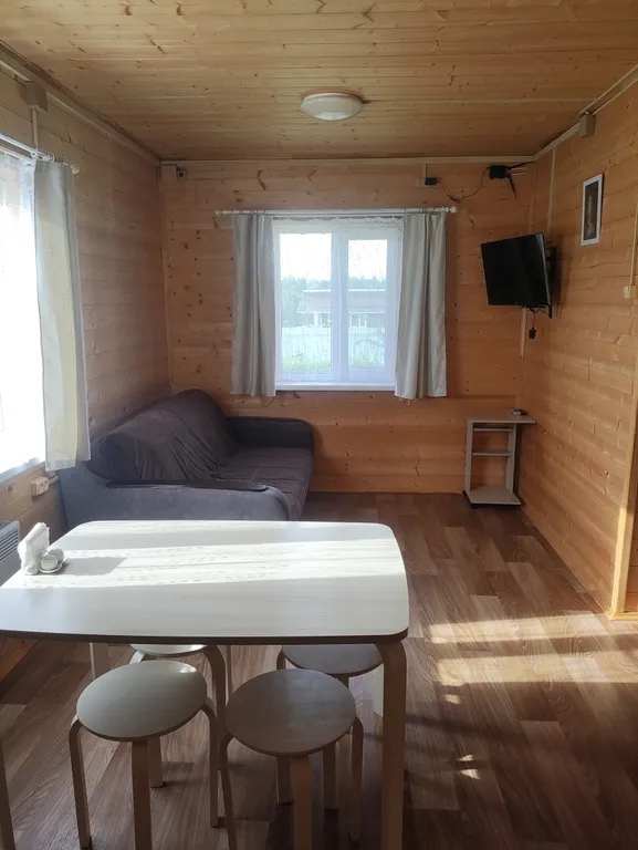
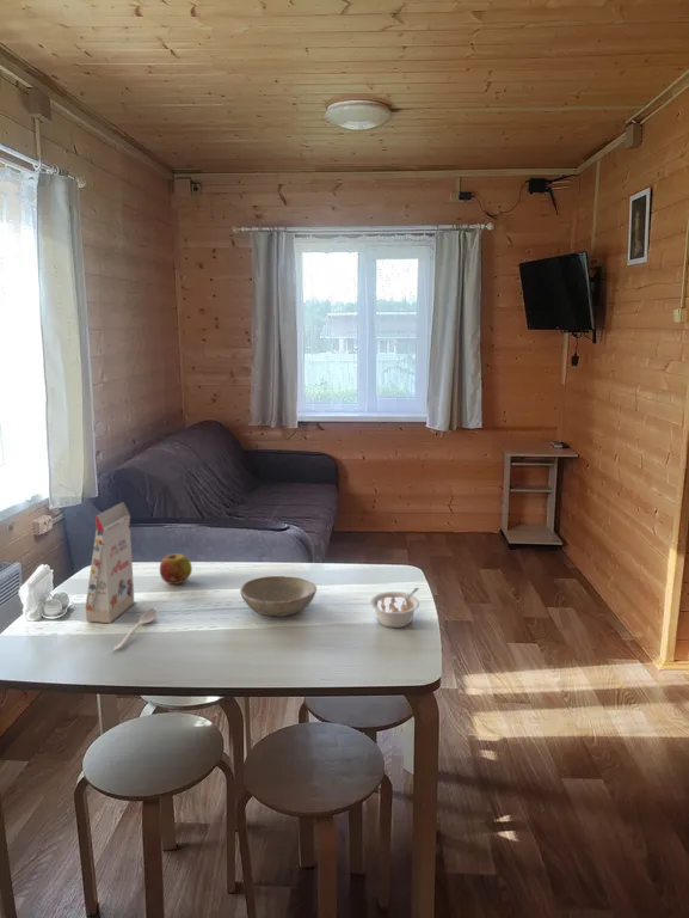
+ bowl (278, 598)
+ gift box (107, 561)
+ legume (394, 607)
+ fruit (176, 568)
+ spoon (135, 628)
